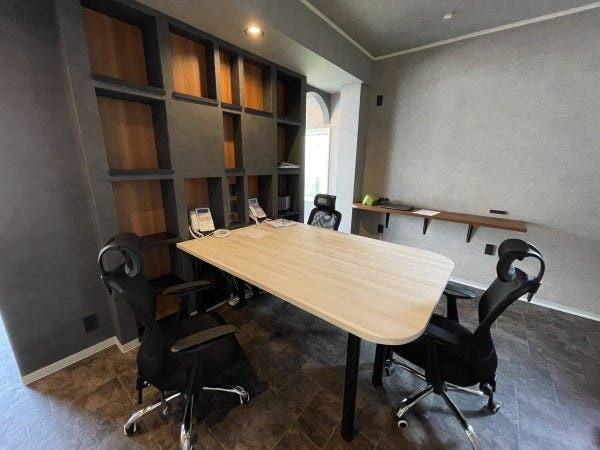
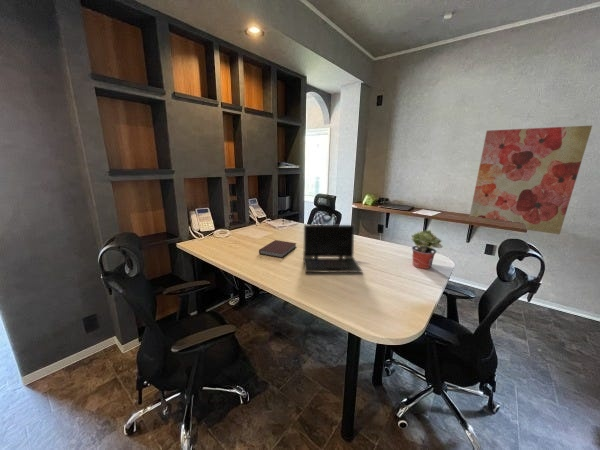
+ potted plant (425, 248)
+ laptop computer (331, 247)
+ notebook (278, 248)
+ wall art (521, 180)
